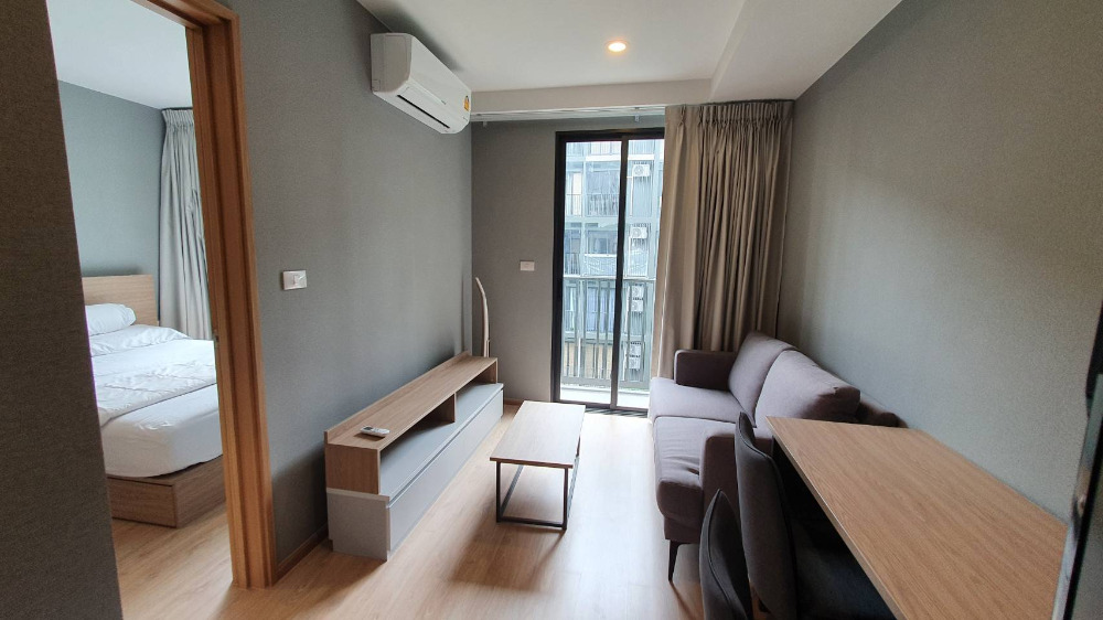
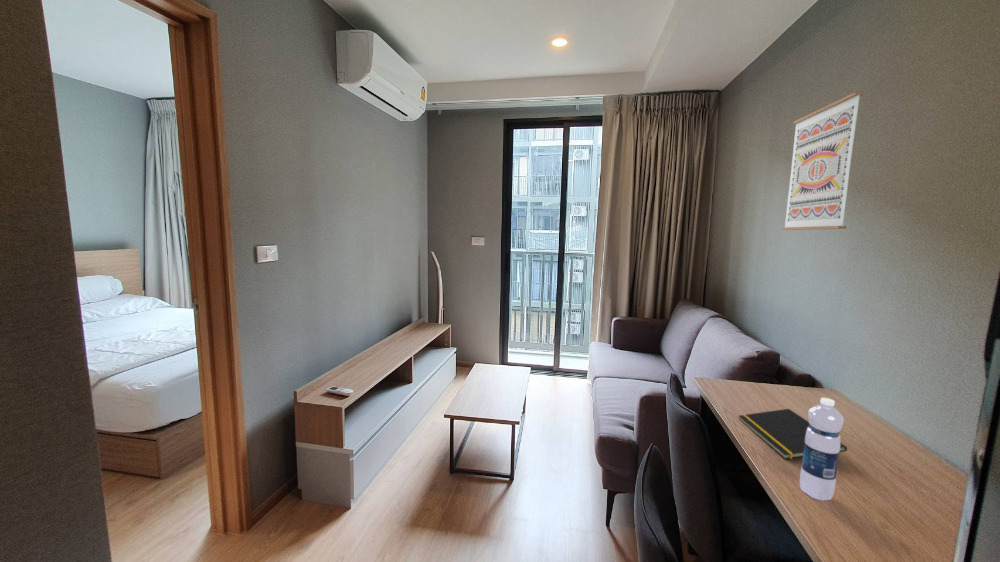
+ notepad (787, 431)
+ wall art (817, 170)
+ water bottle (821, 447)
